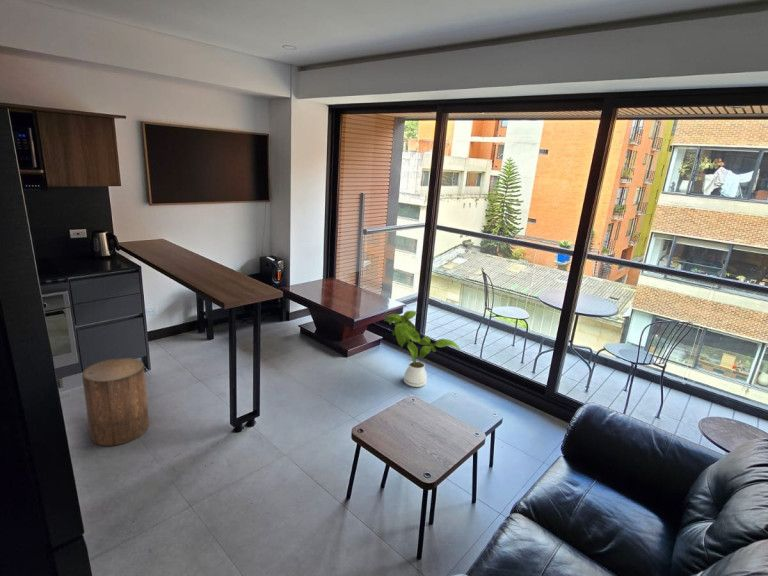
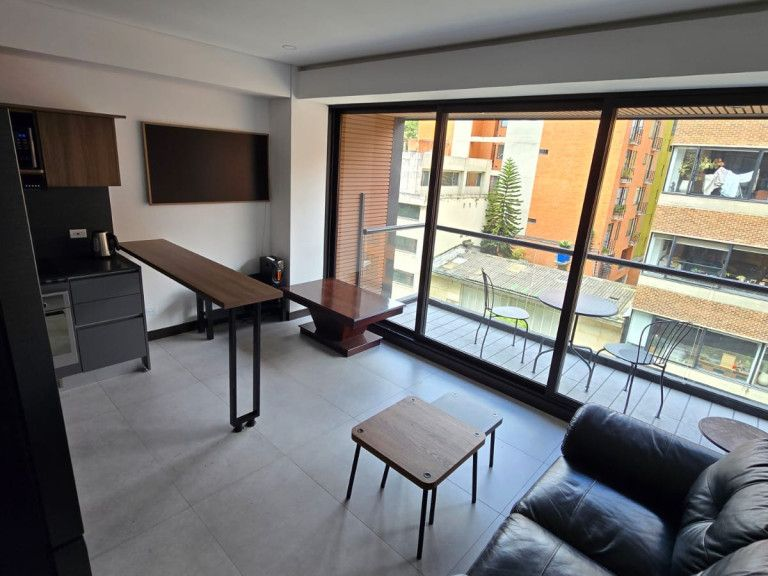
- stool (117, 400)
- house plant (413, 350)
